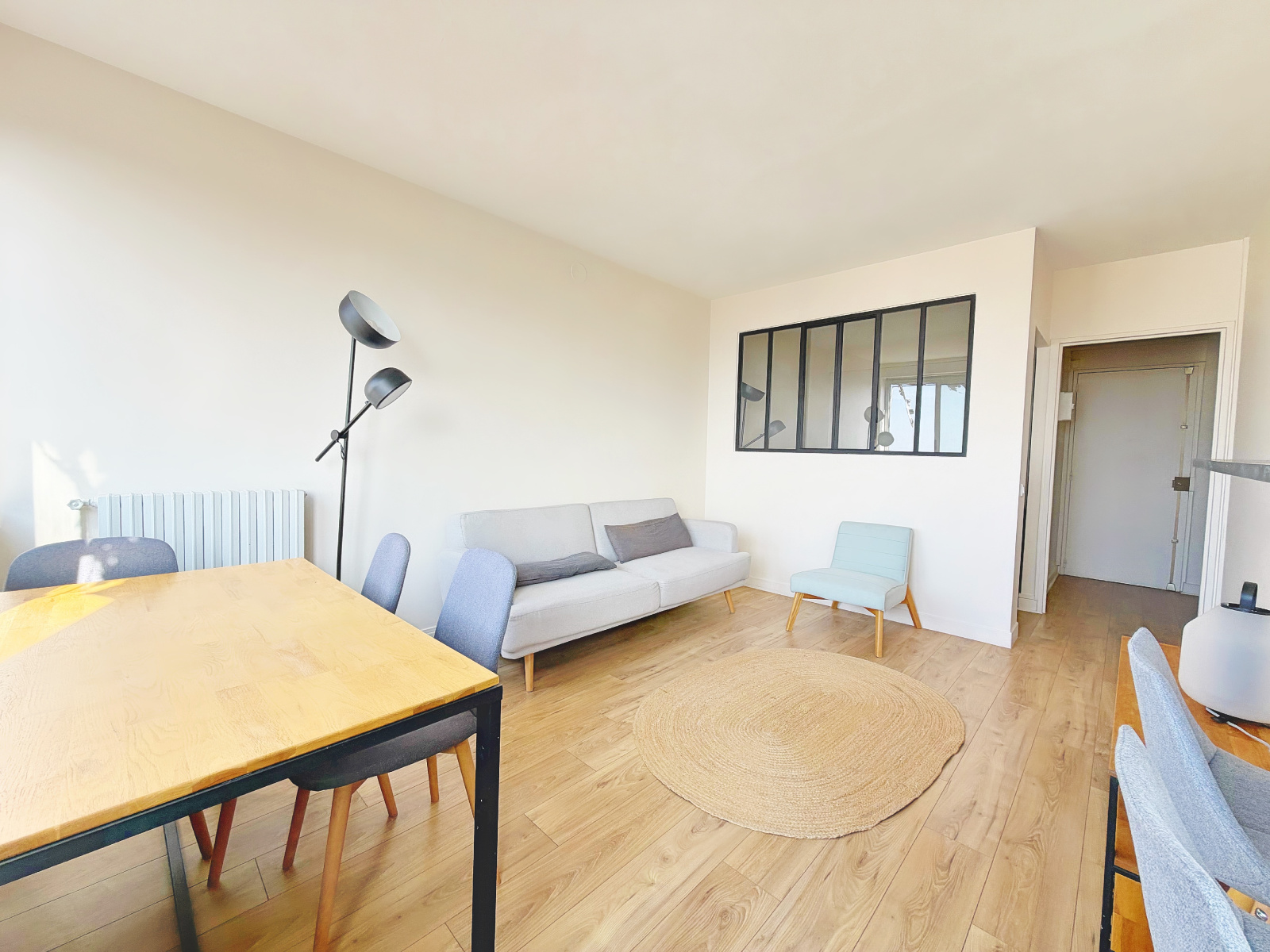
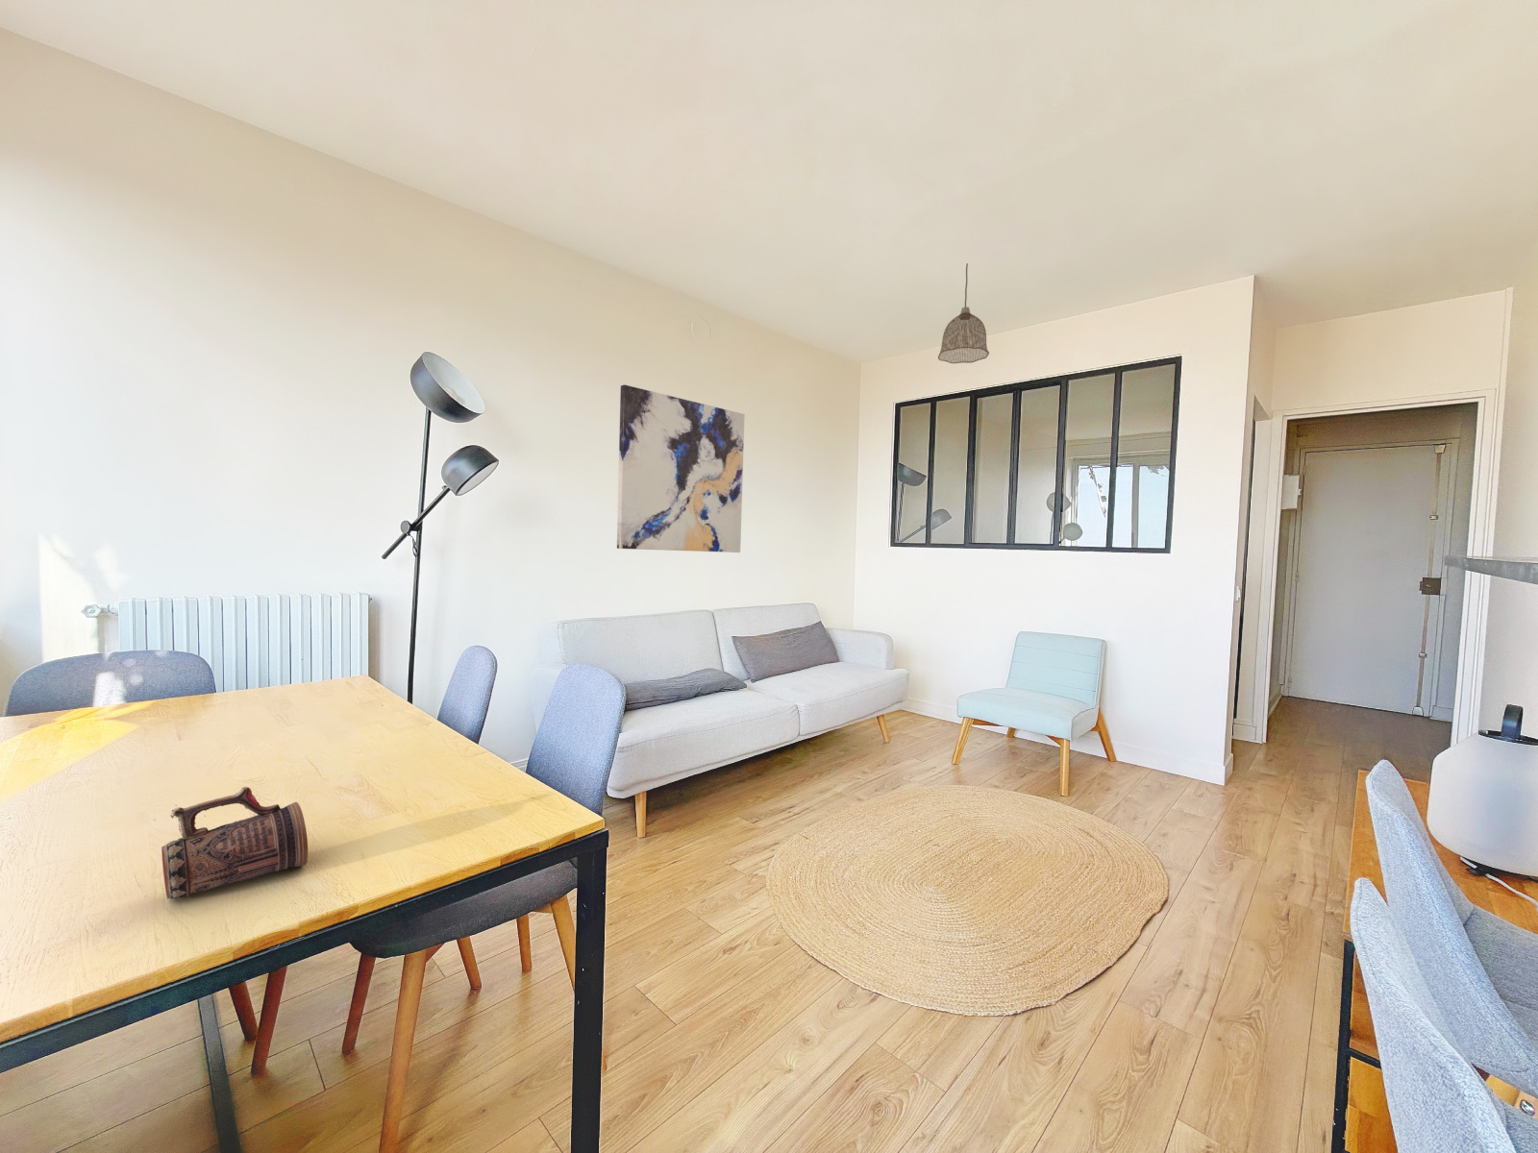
+ beer mug (236, 837)
+ pendant lamp (965, 309)
+ wall art (685, 476)
